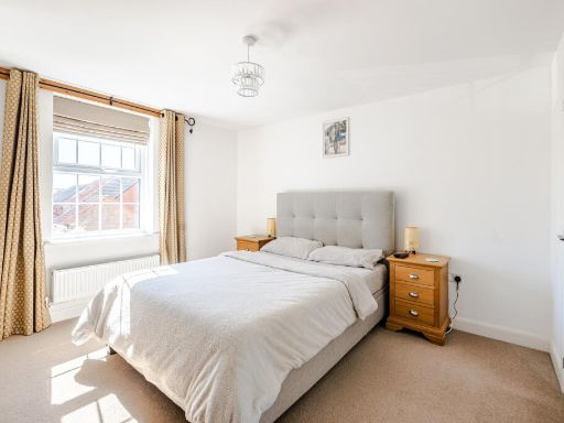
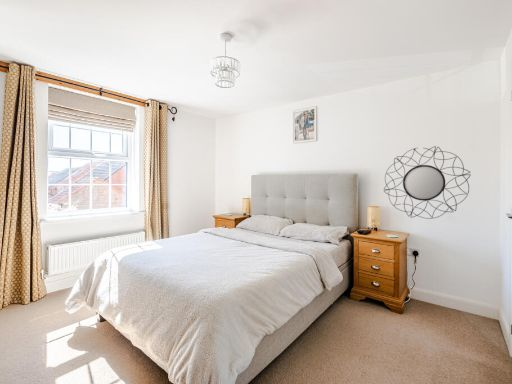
+ home mirror (423, 182)
